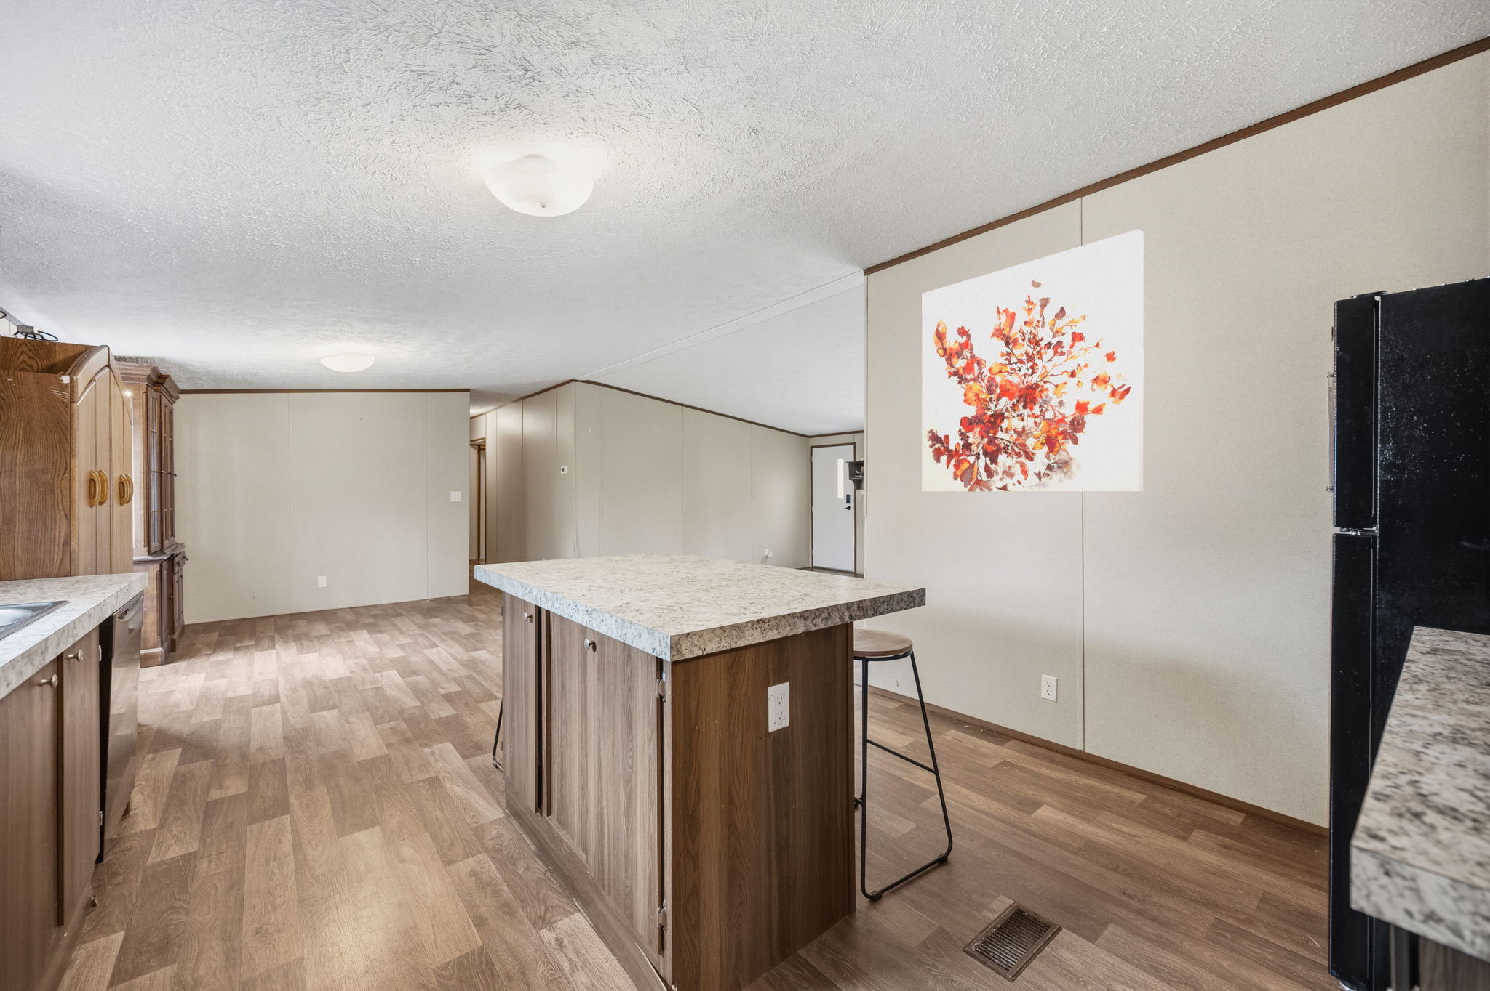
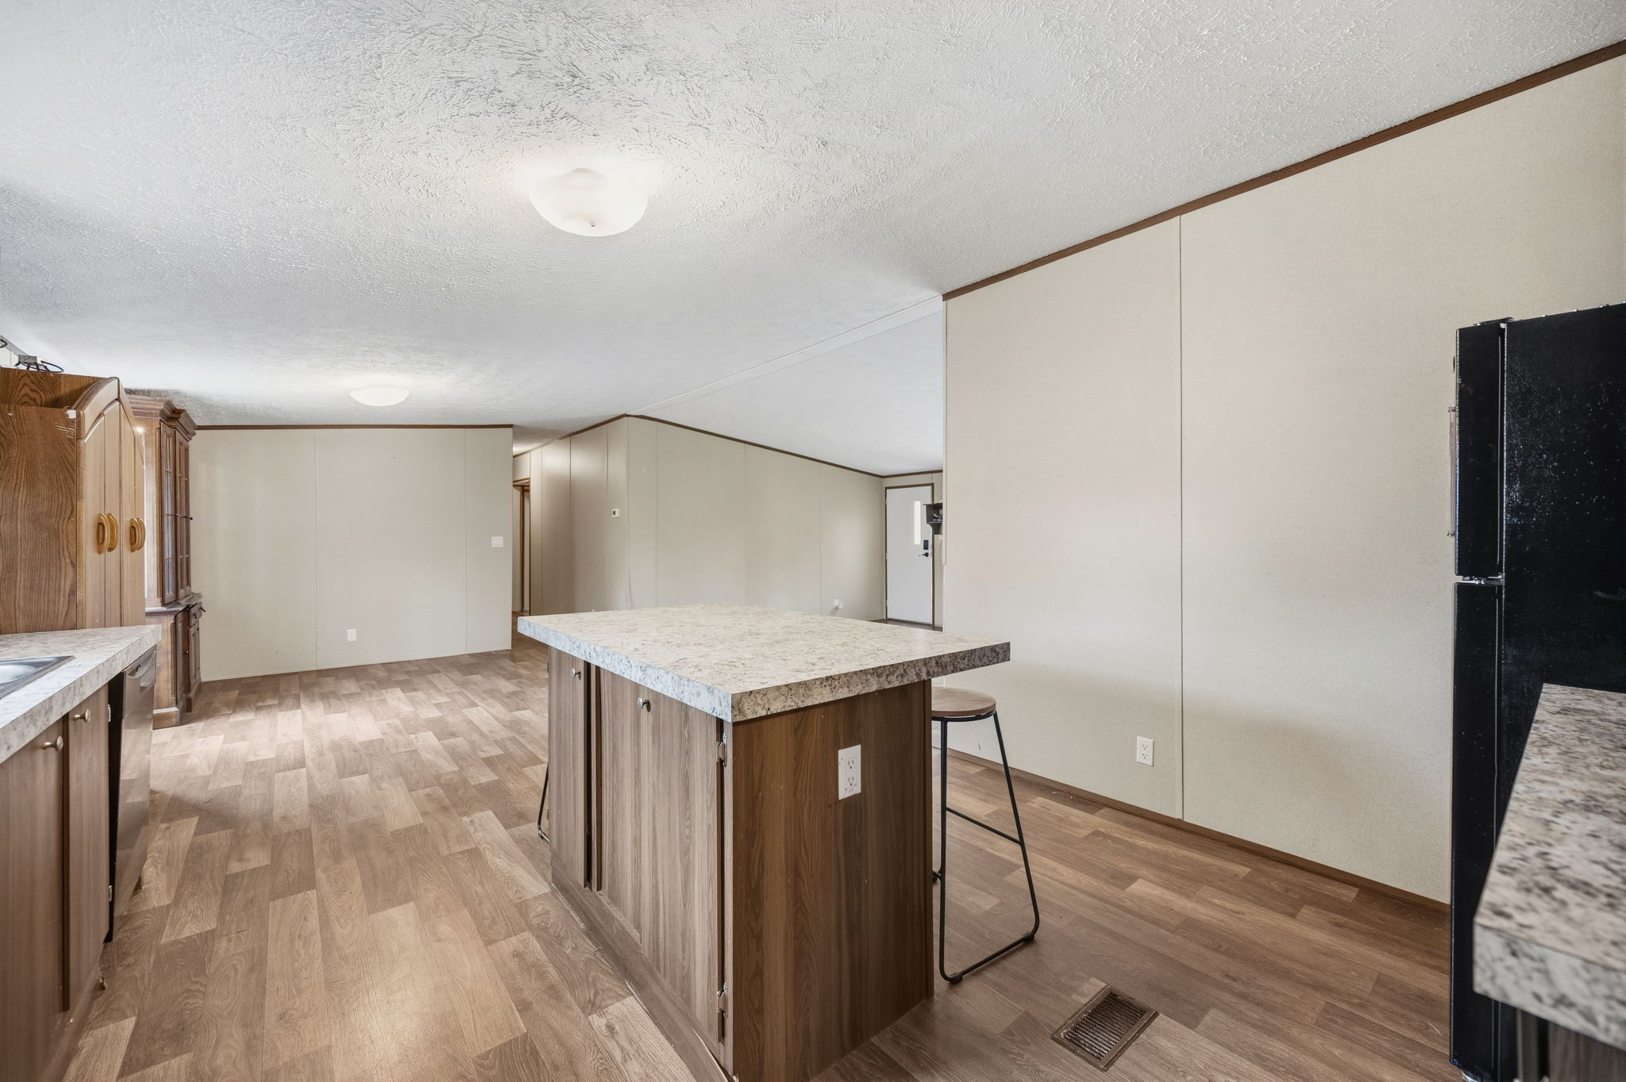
- wall art (1017, 379)
